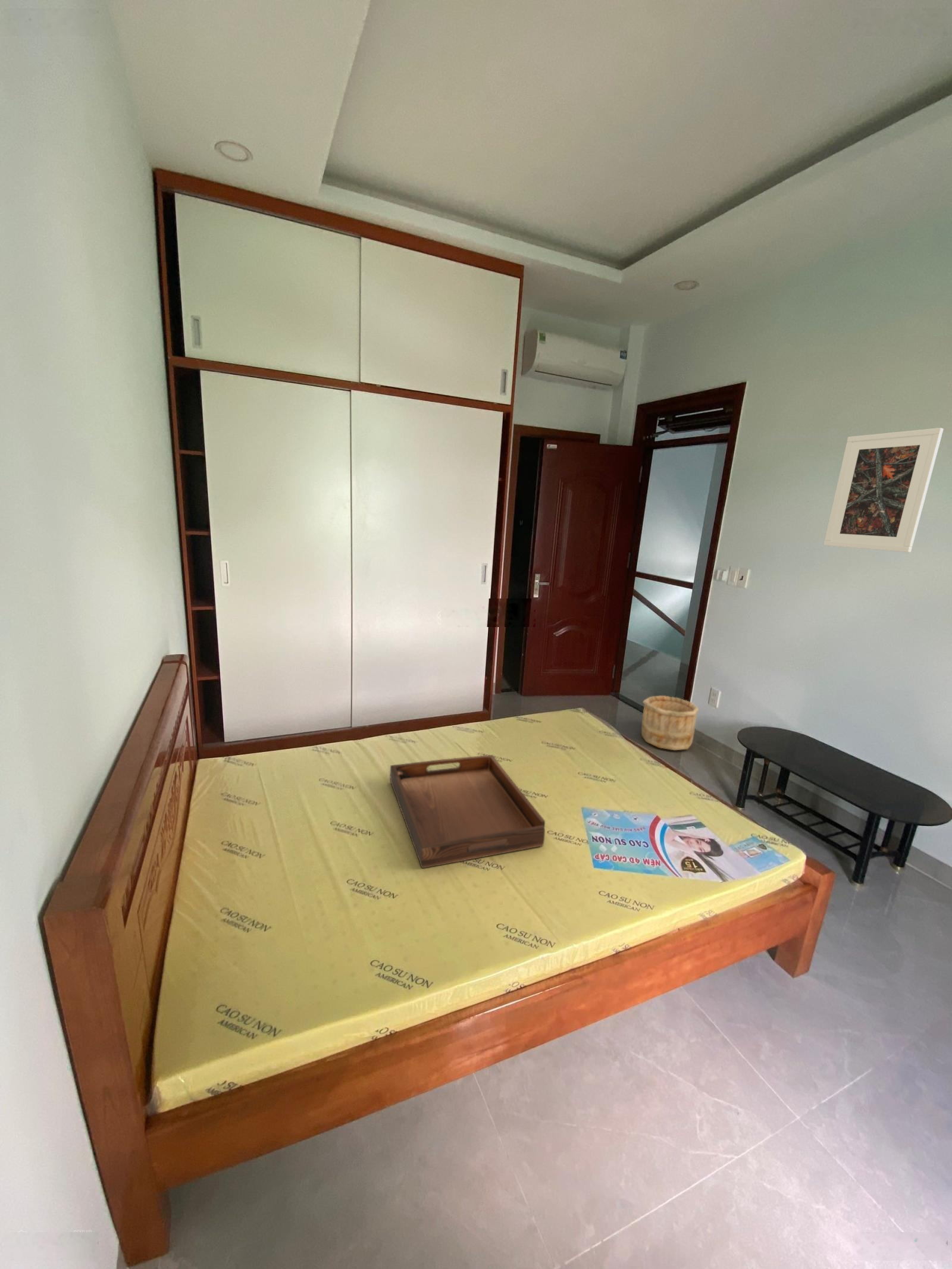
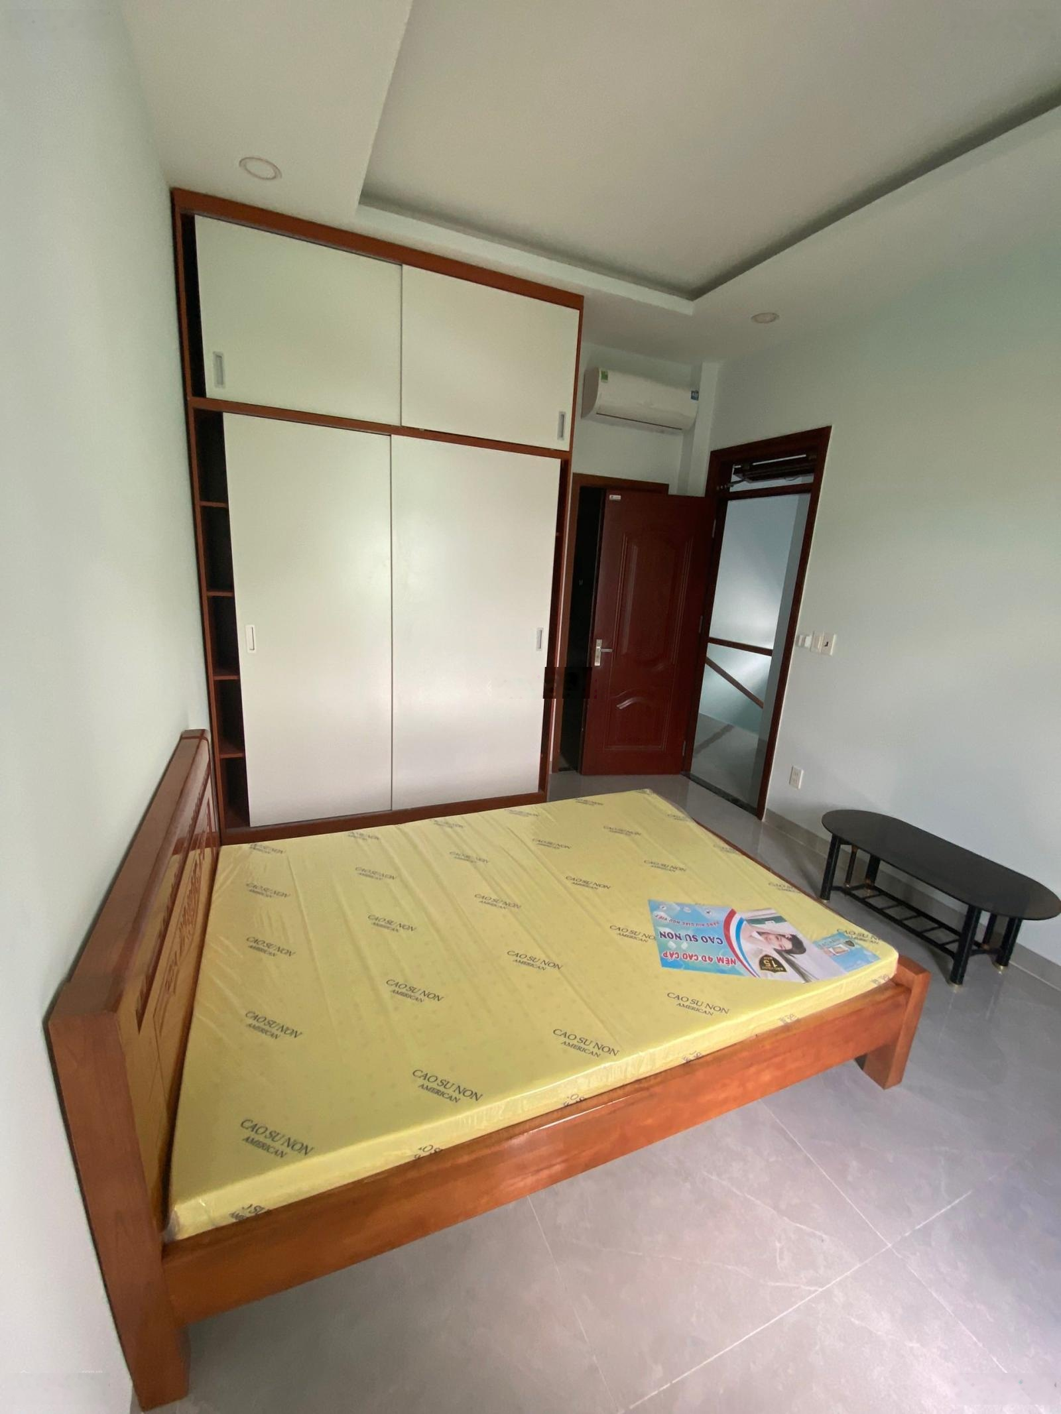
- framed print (878, 492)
- serving tray (462, 802)
- wooden bucket (668, 722)
